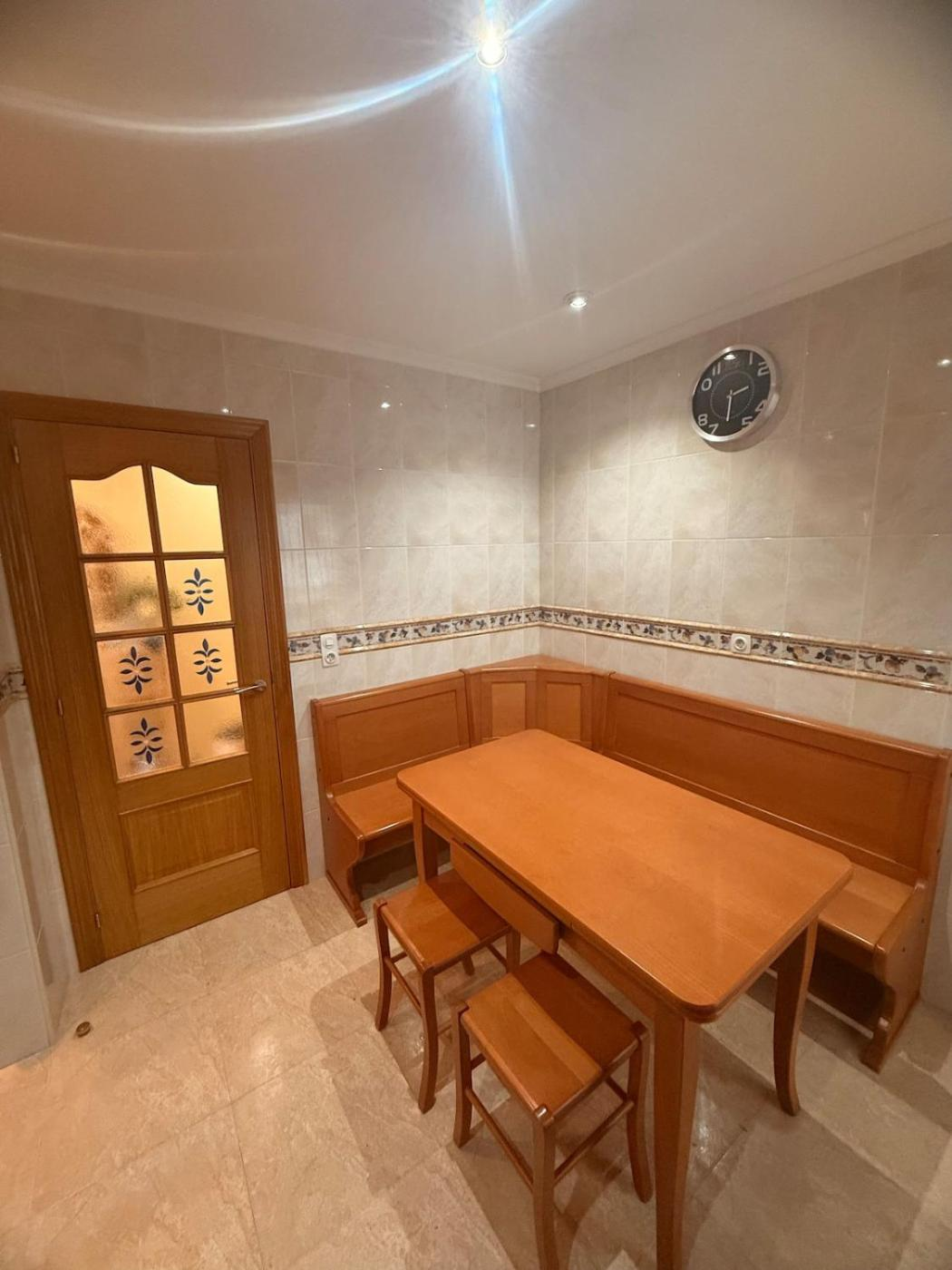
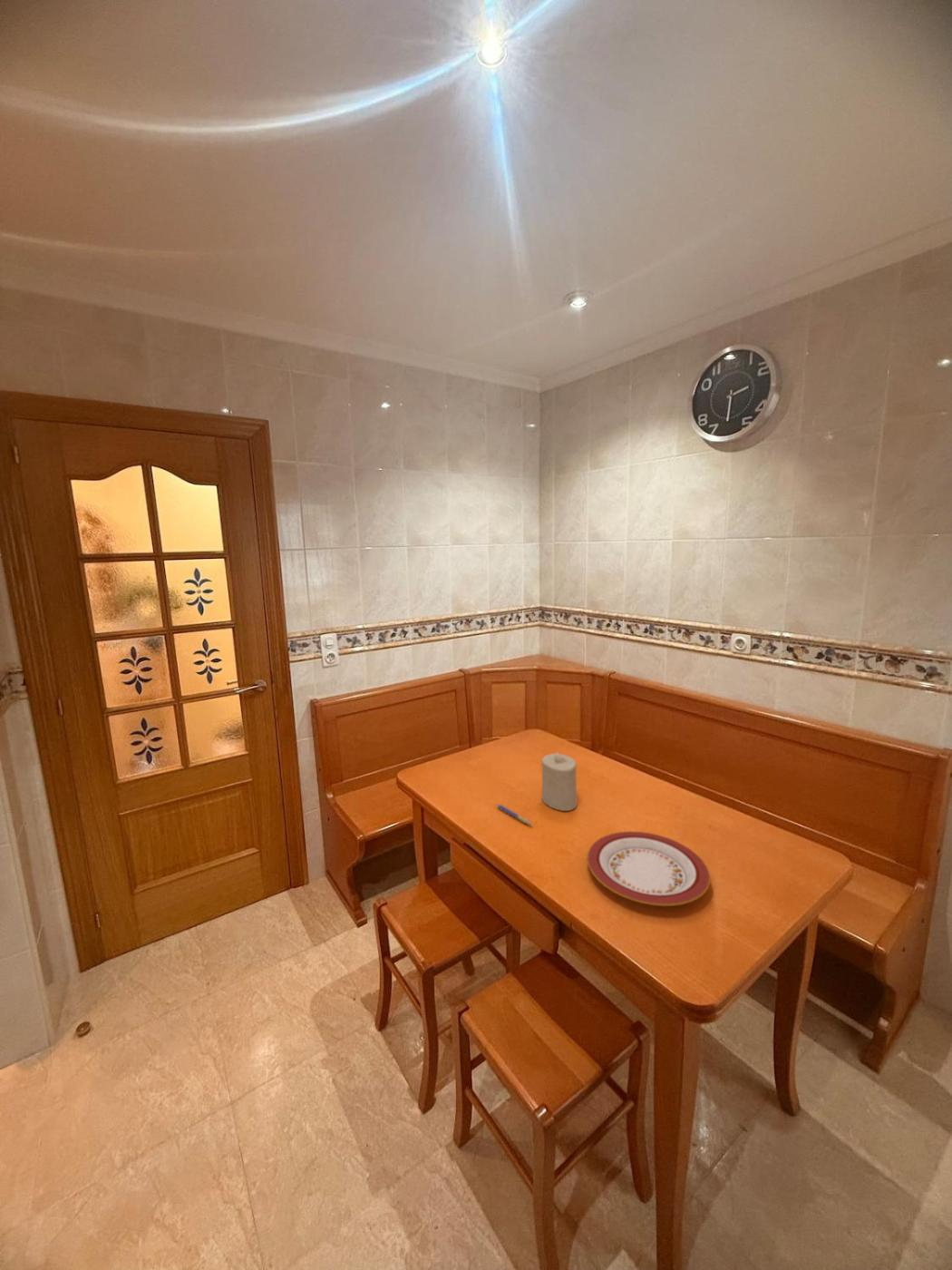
+ pen (514, 814)
+ candle (559, 777)
+ plate (646, 868)
